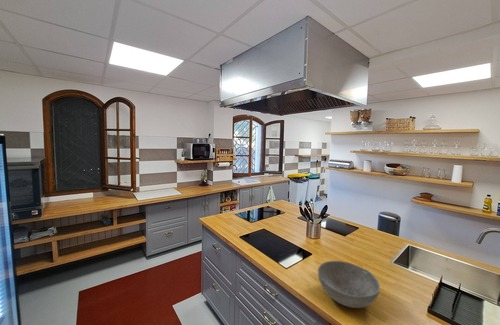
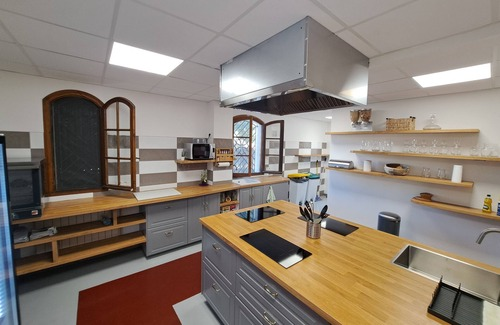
- bowl (346, 285)
